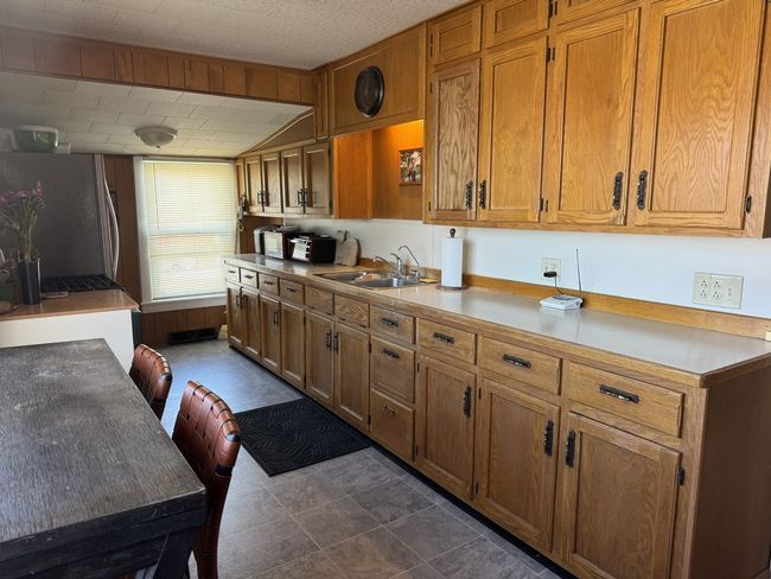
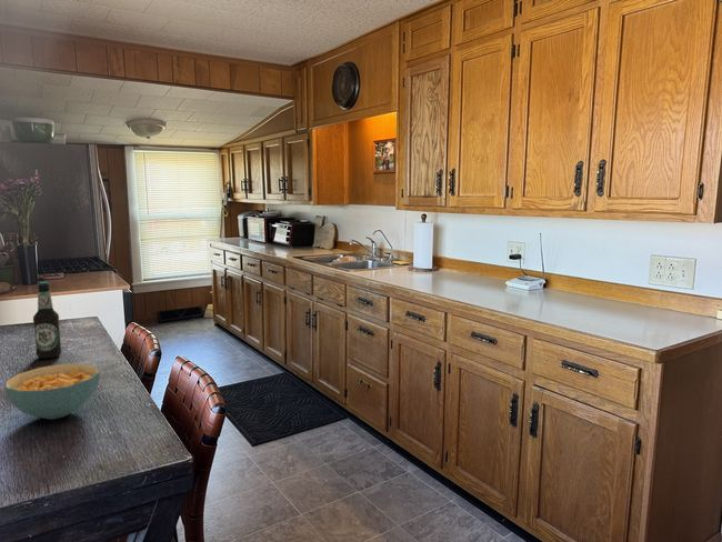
+ bottle (46, 319)
+ cereal bowl (54, 394)
